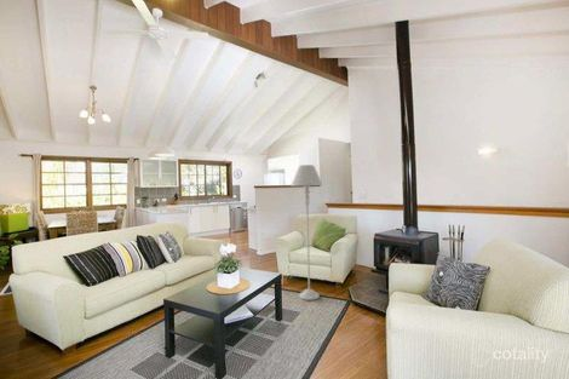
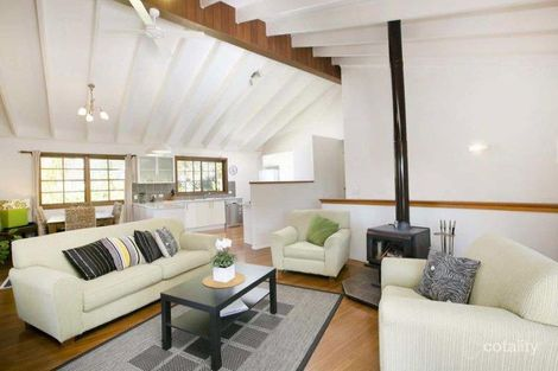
- floor lamp (308, 230)
